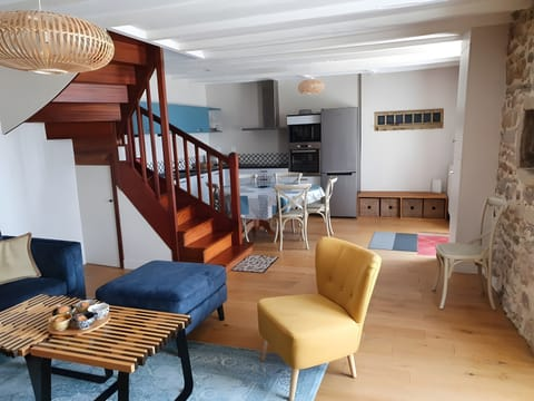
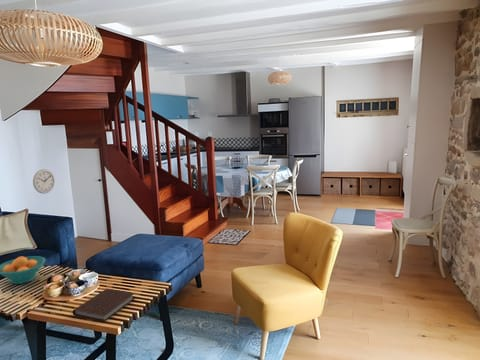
+ notebook (105, 303)
+ fruit bowl (21, 268)
+ wall clock (44, 181)
